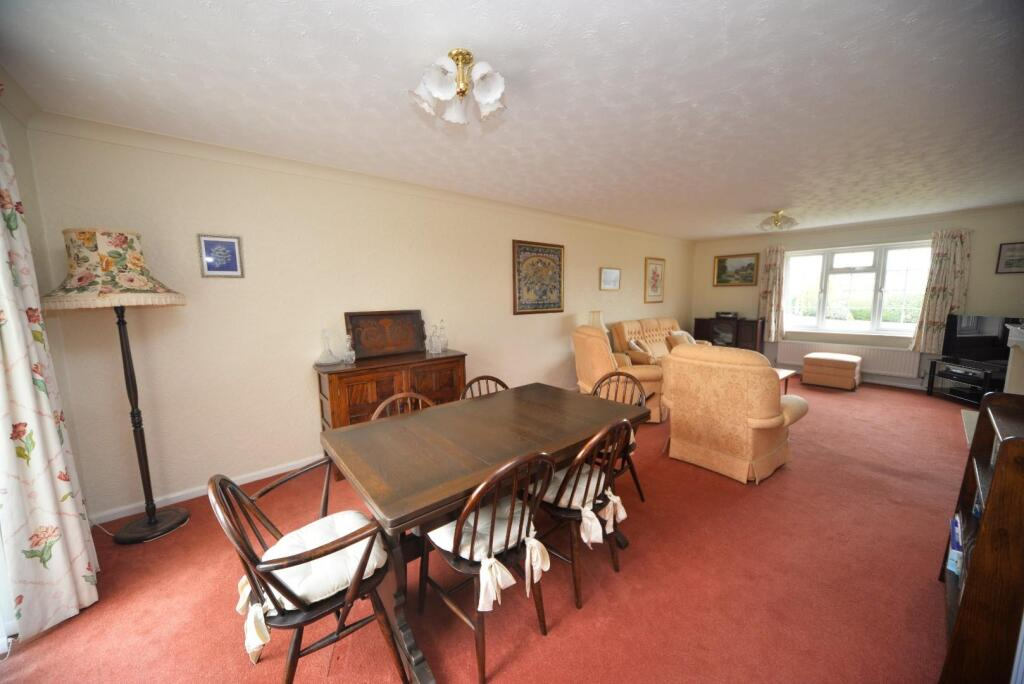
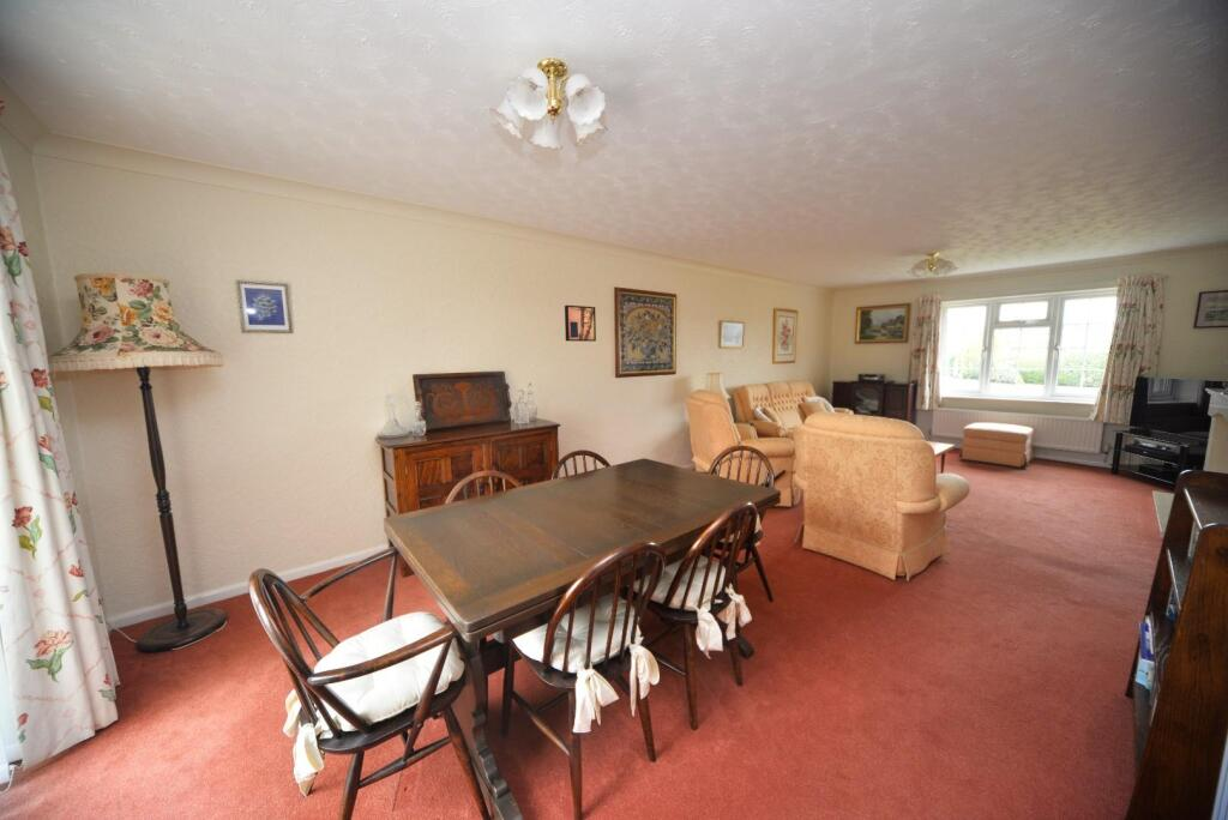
+ wall art (580, 324)
